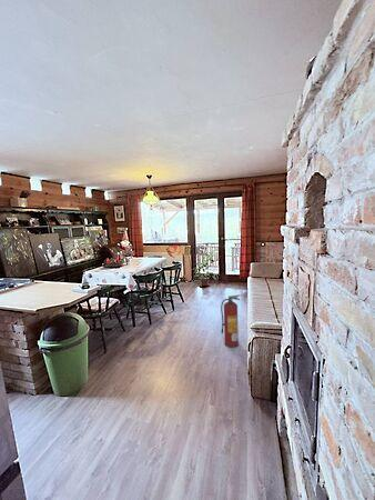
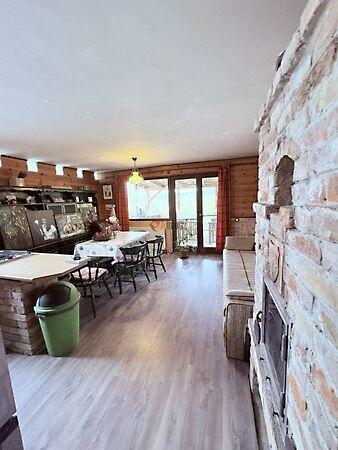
- fire extinguisher (230, 319)
